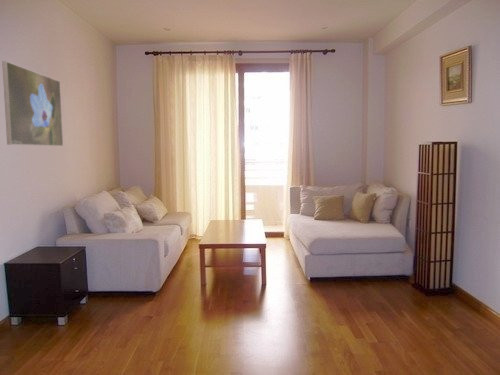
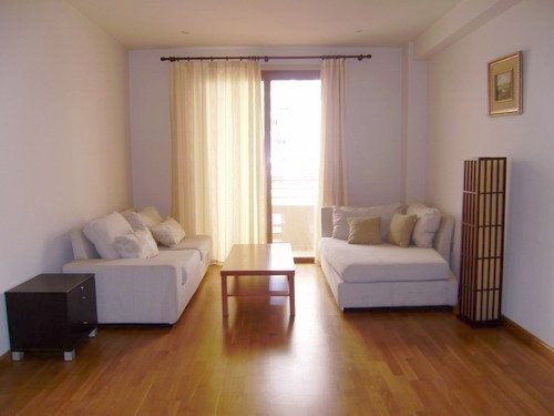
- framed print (36, 109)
